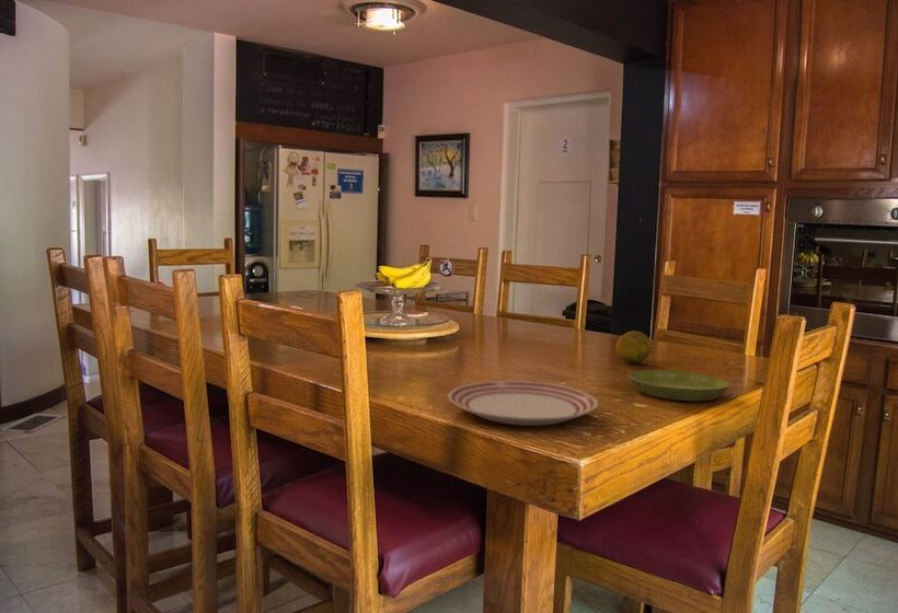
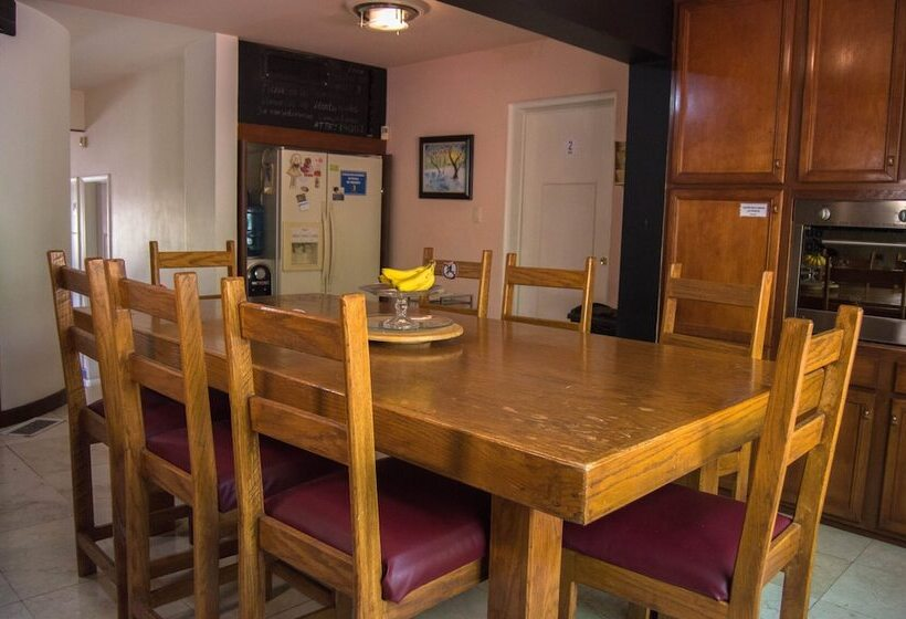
- saucer (677, 385)
- dinner plate (521, 404)
- fruit (633, 347)
